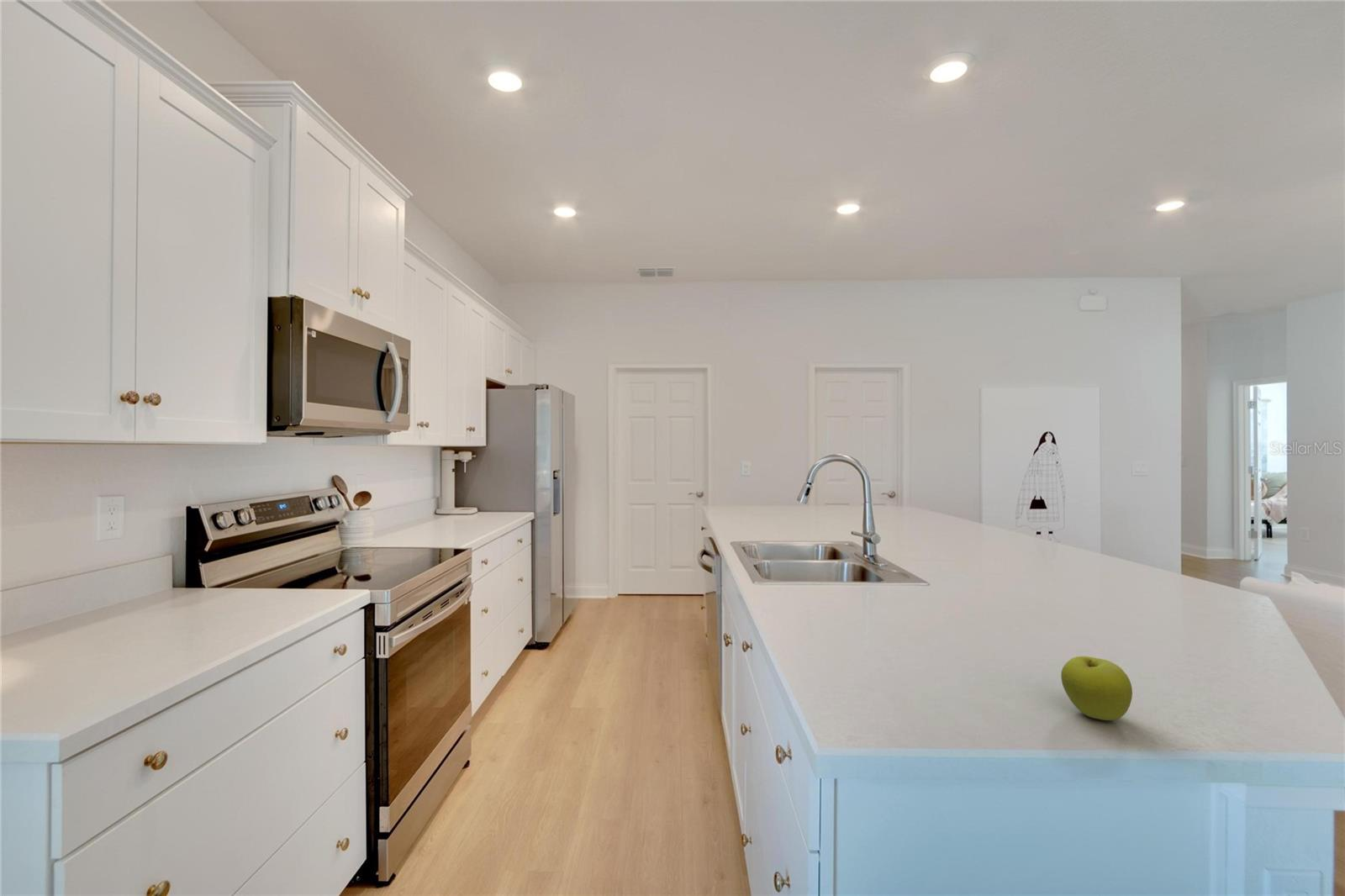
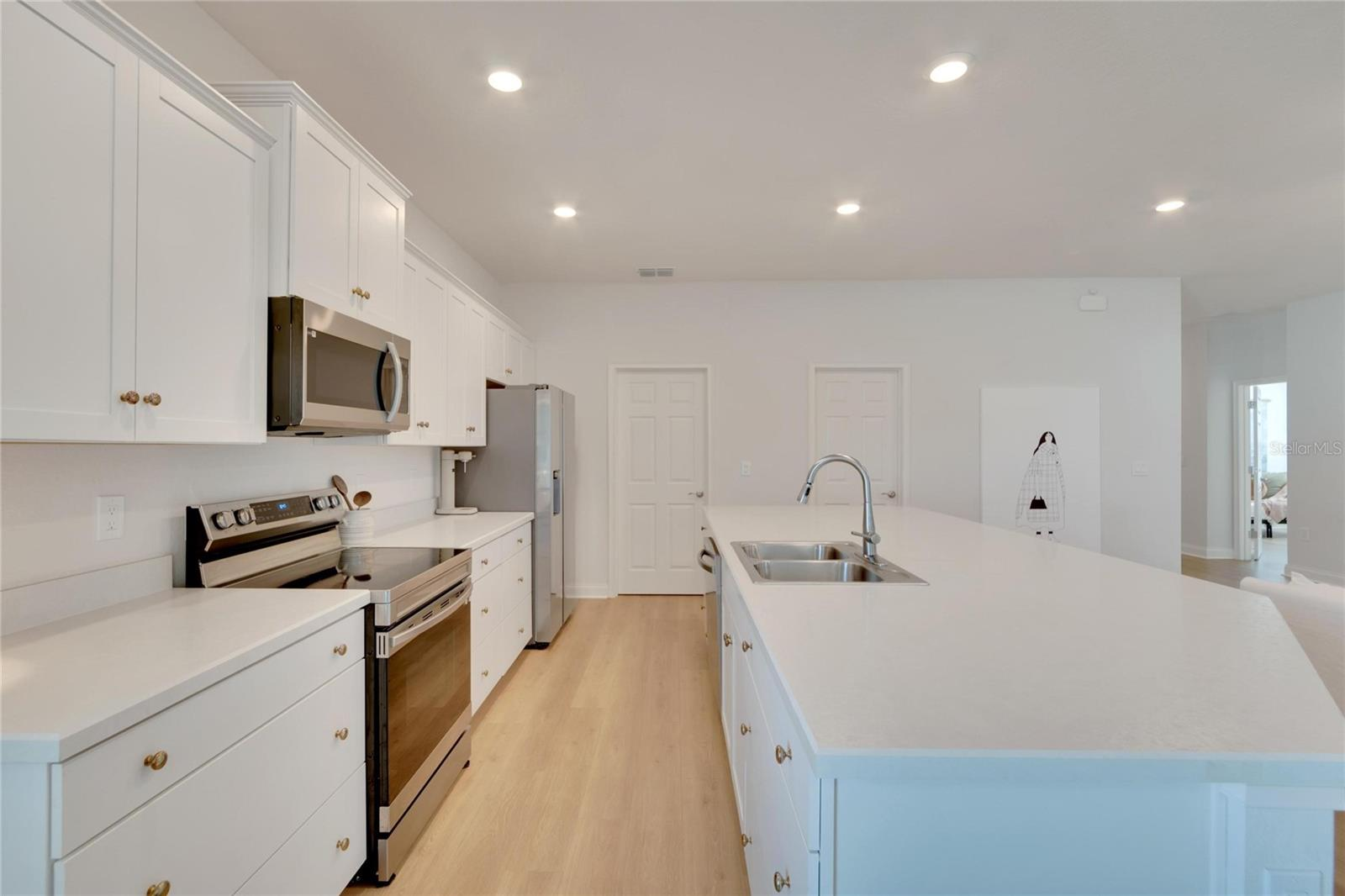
- fruit (1094, 687)
